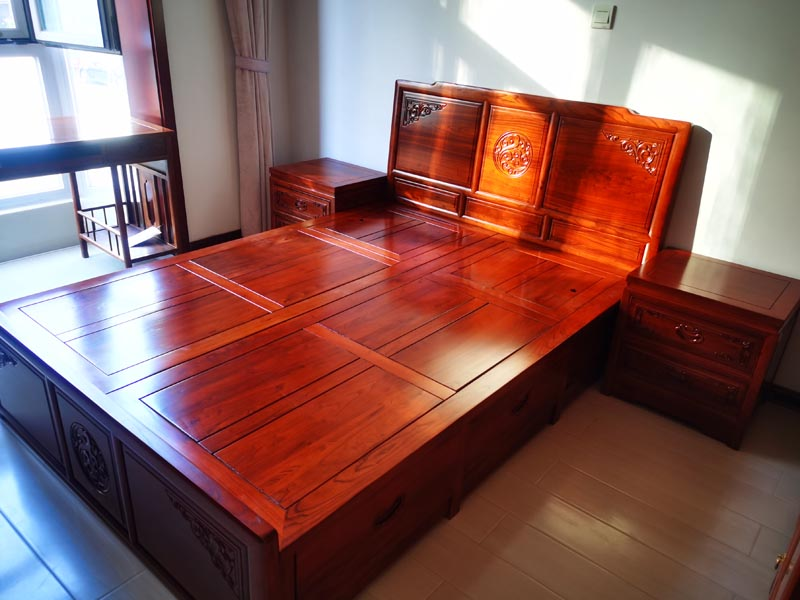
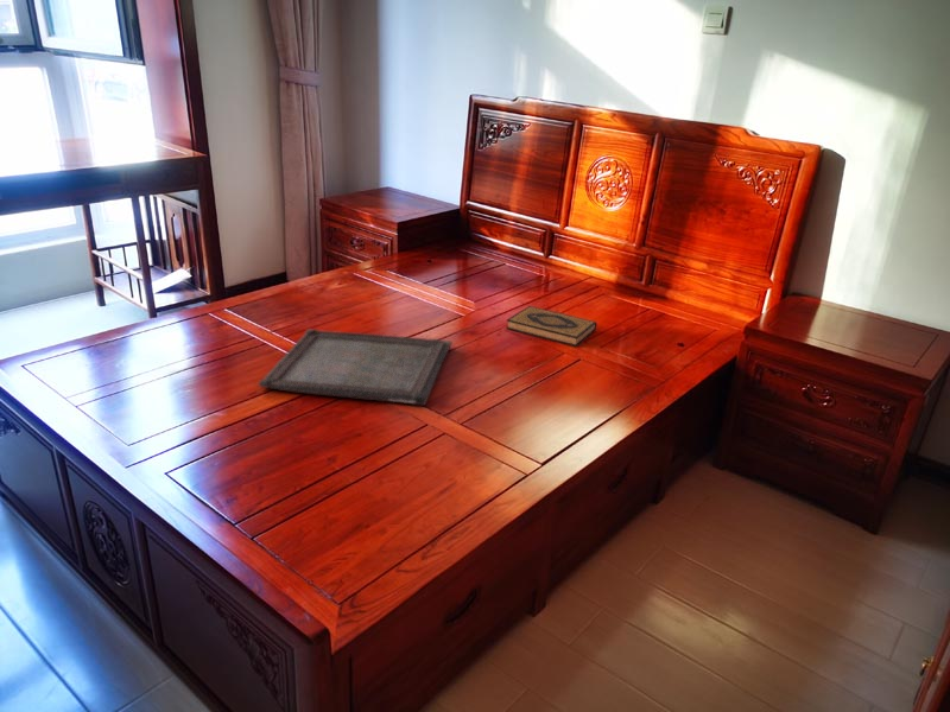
+ serving tray (362, 362)
+ hardback book (551, 324)
